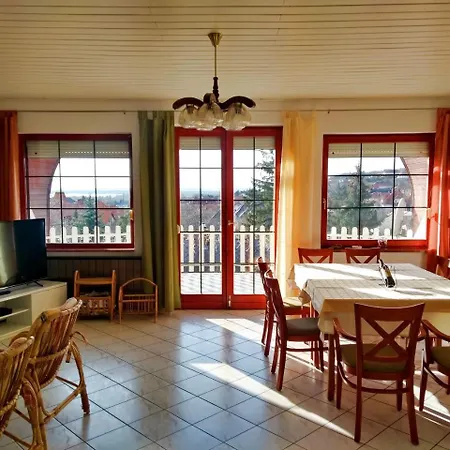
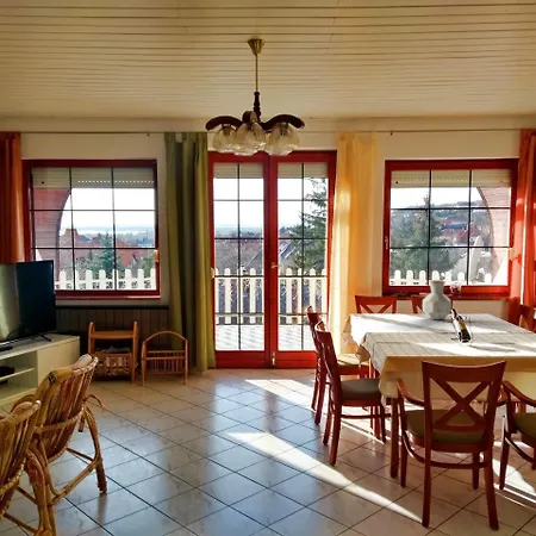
+ vase (436, 299)
